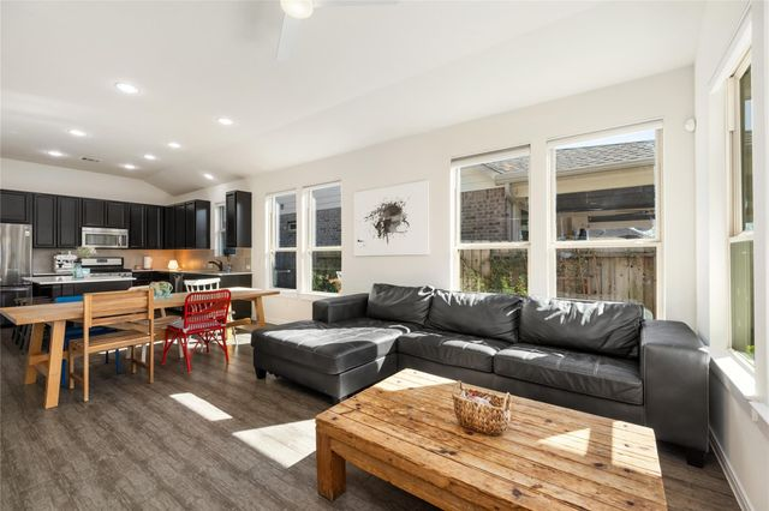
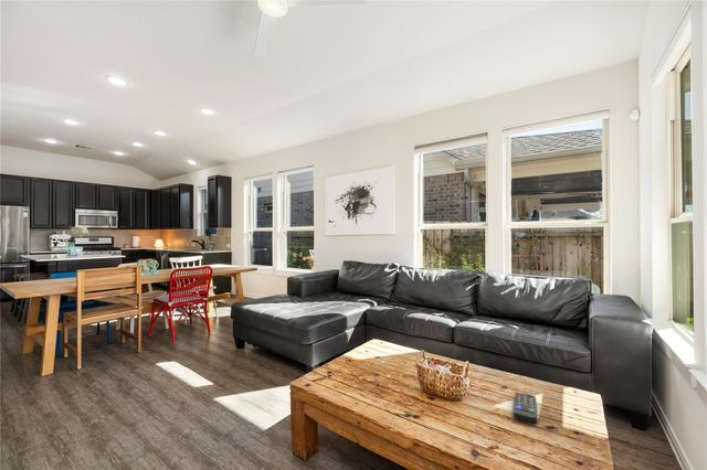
+ remote control (525, 406)
